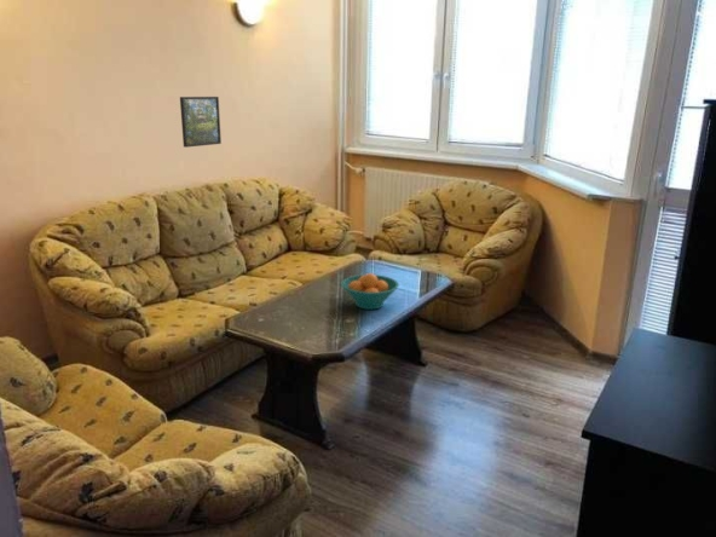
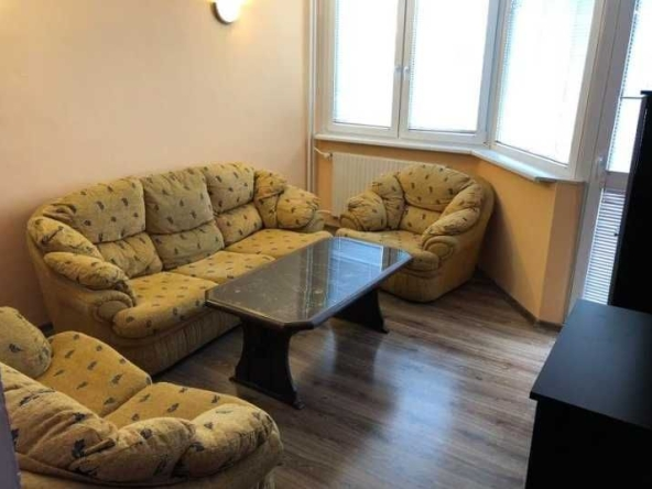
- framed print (201, 121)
- fruit bowl (369, 289)
